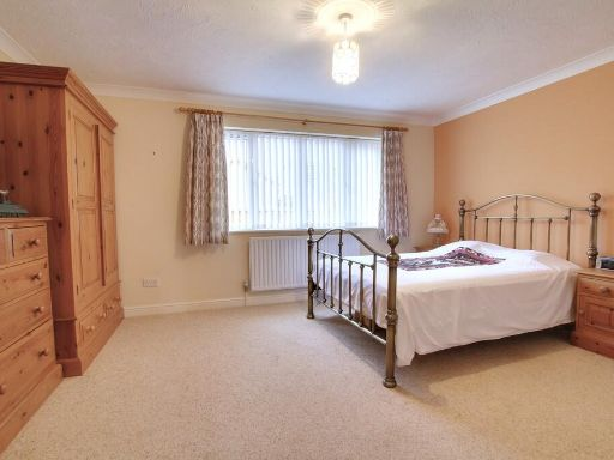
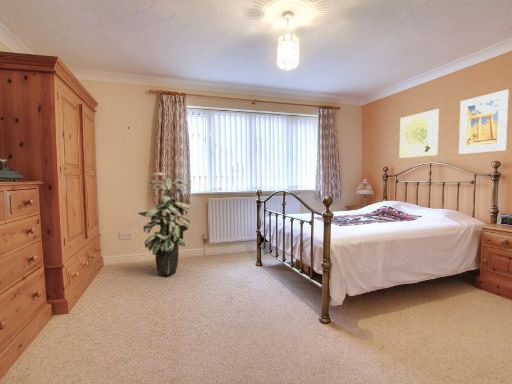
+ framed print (481, 124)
+ wall art (417, 135)
+ indoor plant (164, 223)
